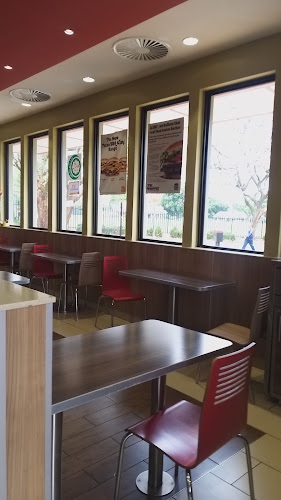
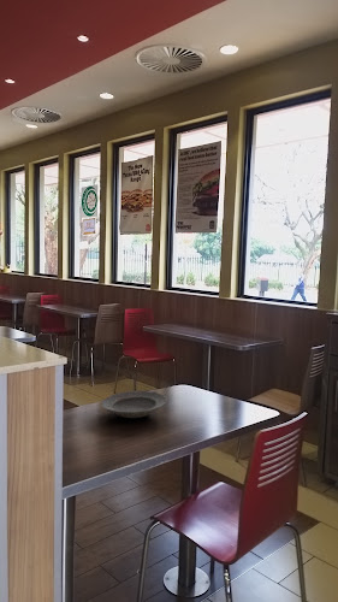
+ plate (134, 406)
